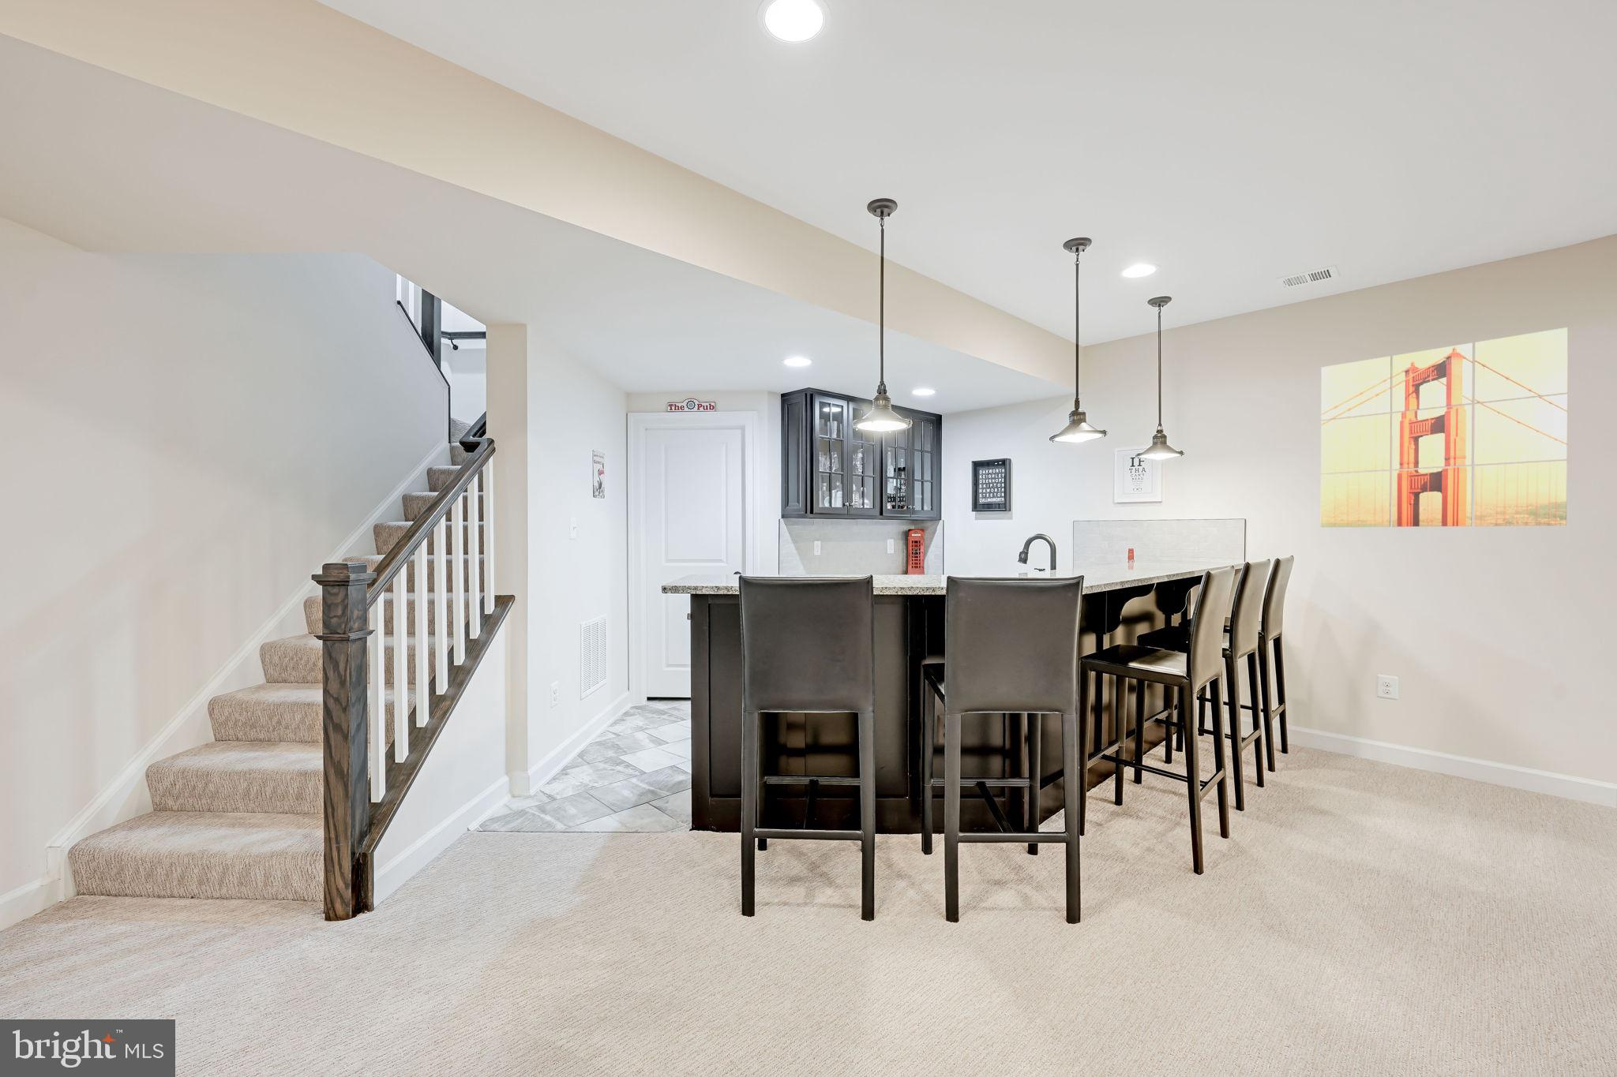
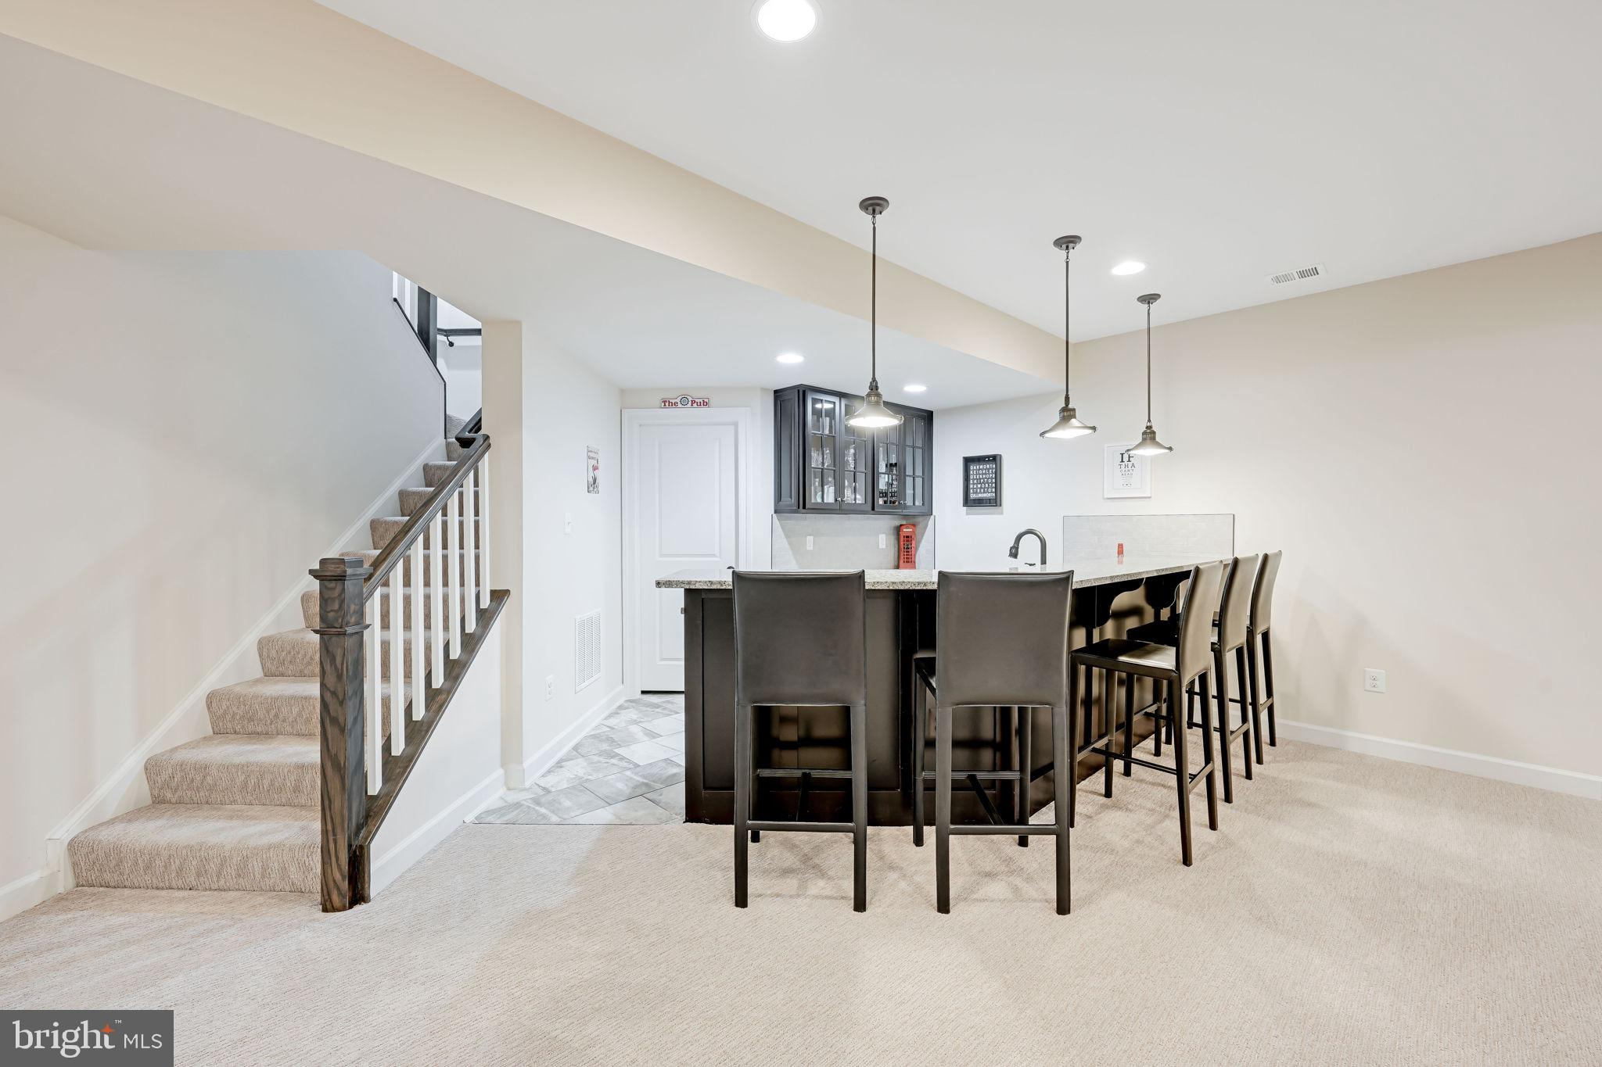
- wall art (1431, 438)
